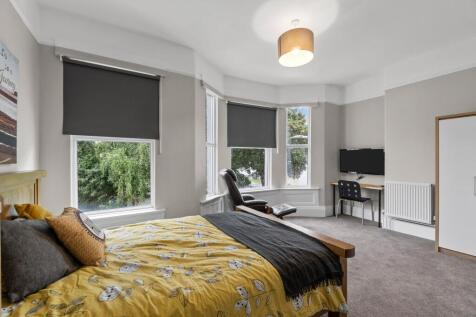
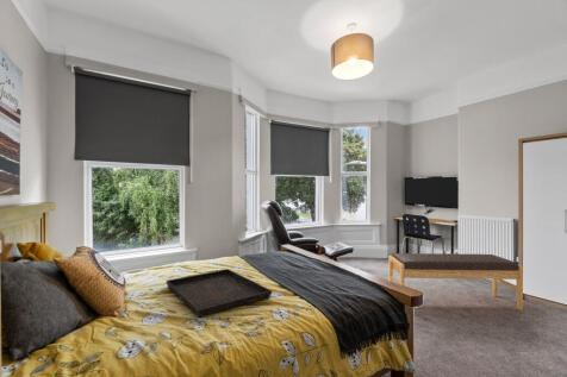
+ serving tray (216, 288)
+ bench (450, 277)
